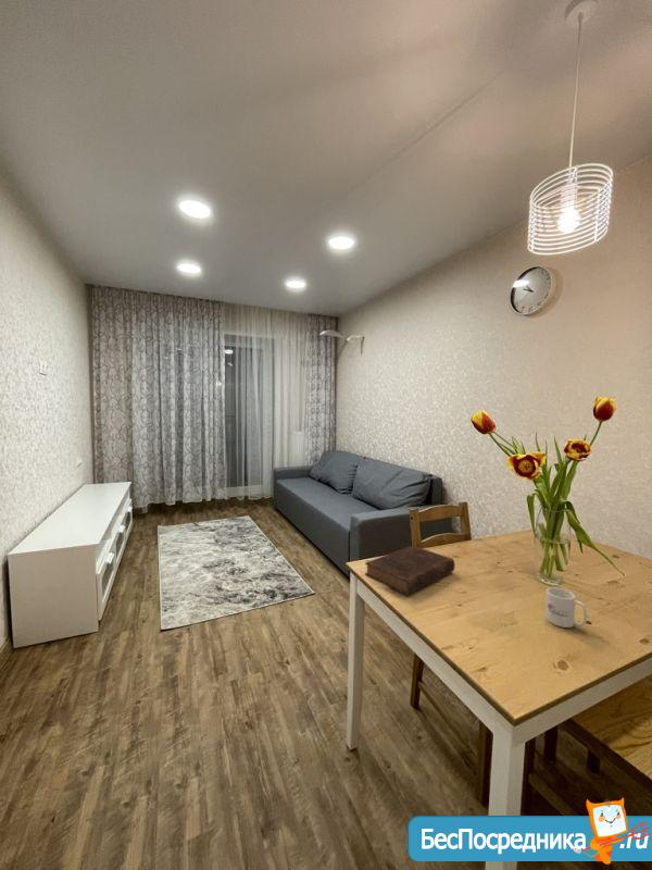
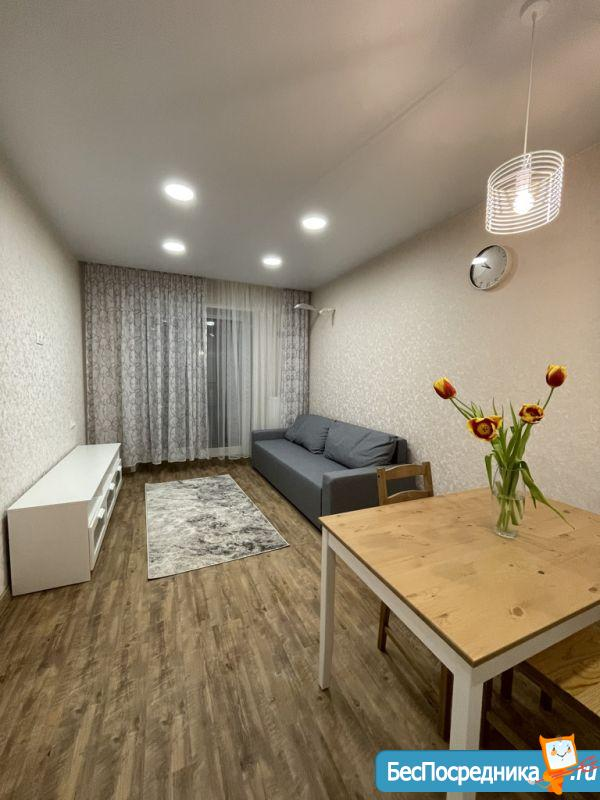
- book (410, 567)
- mug (565, 608)
